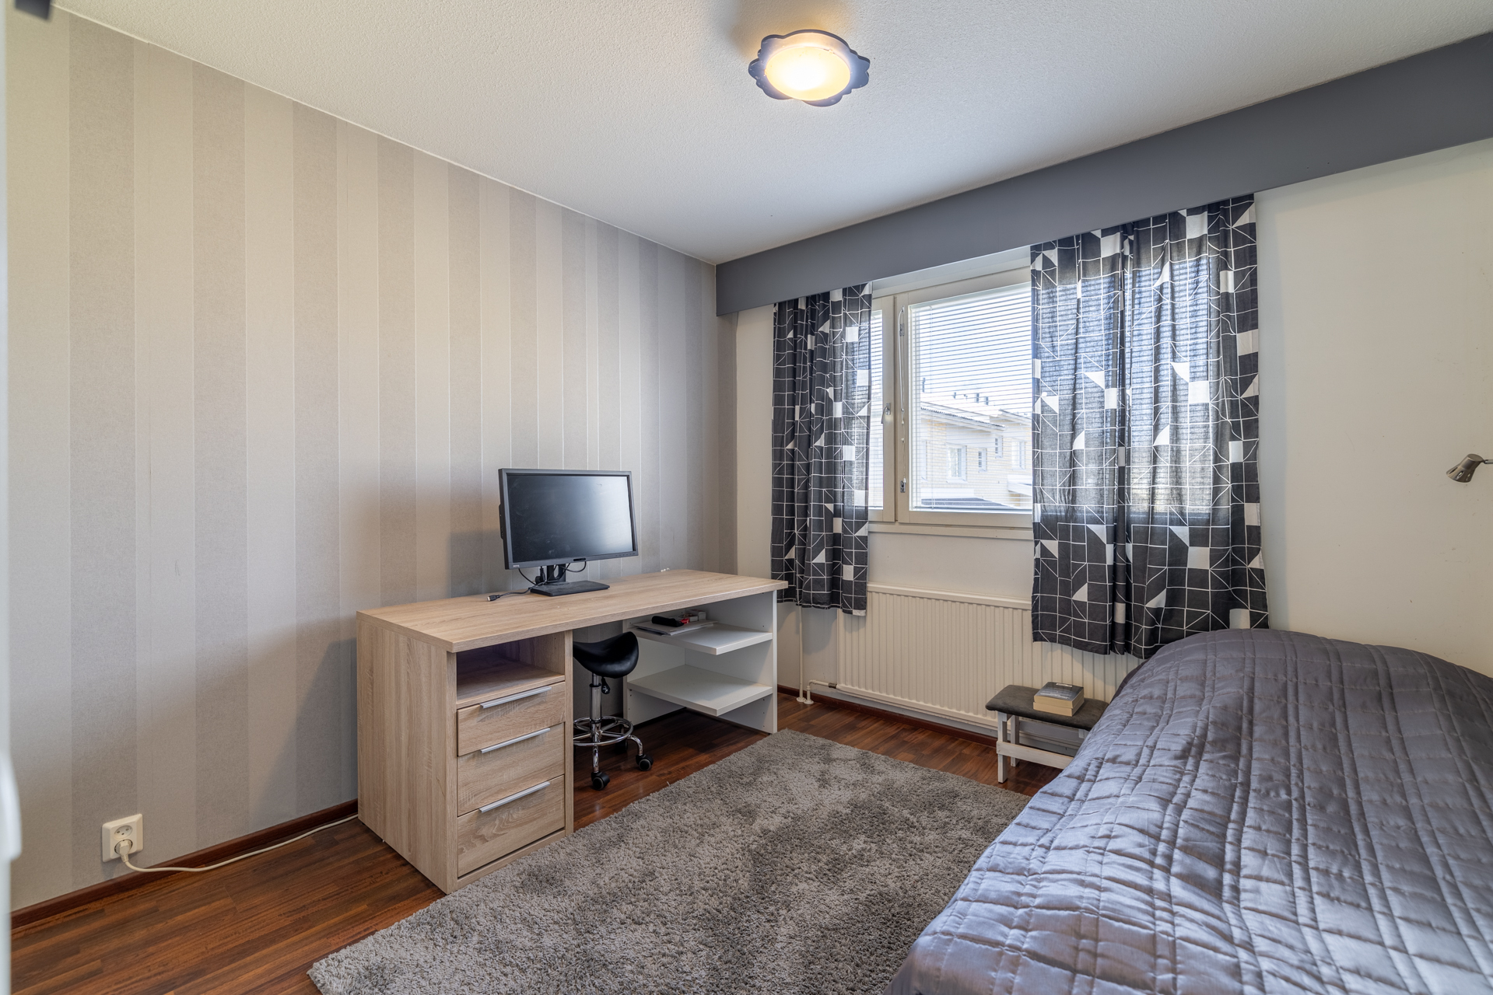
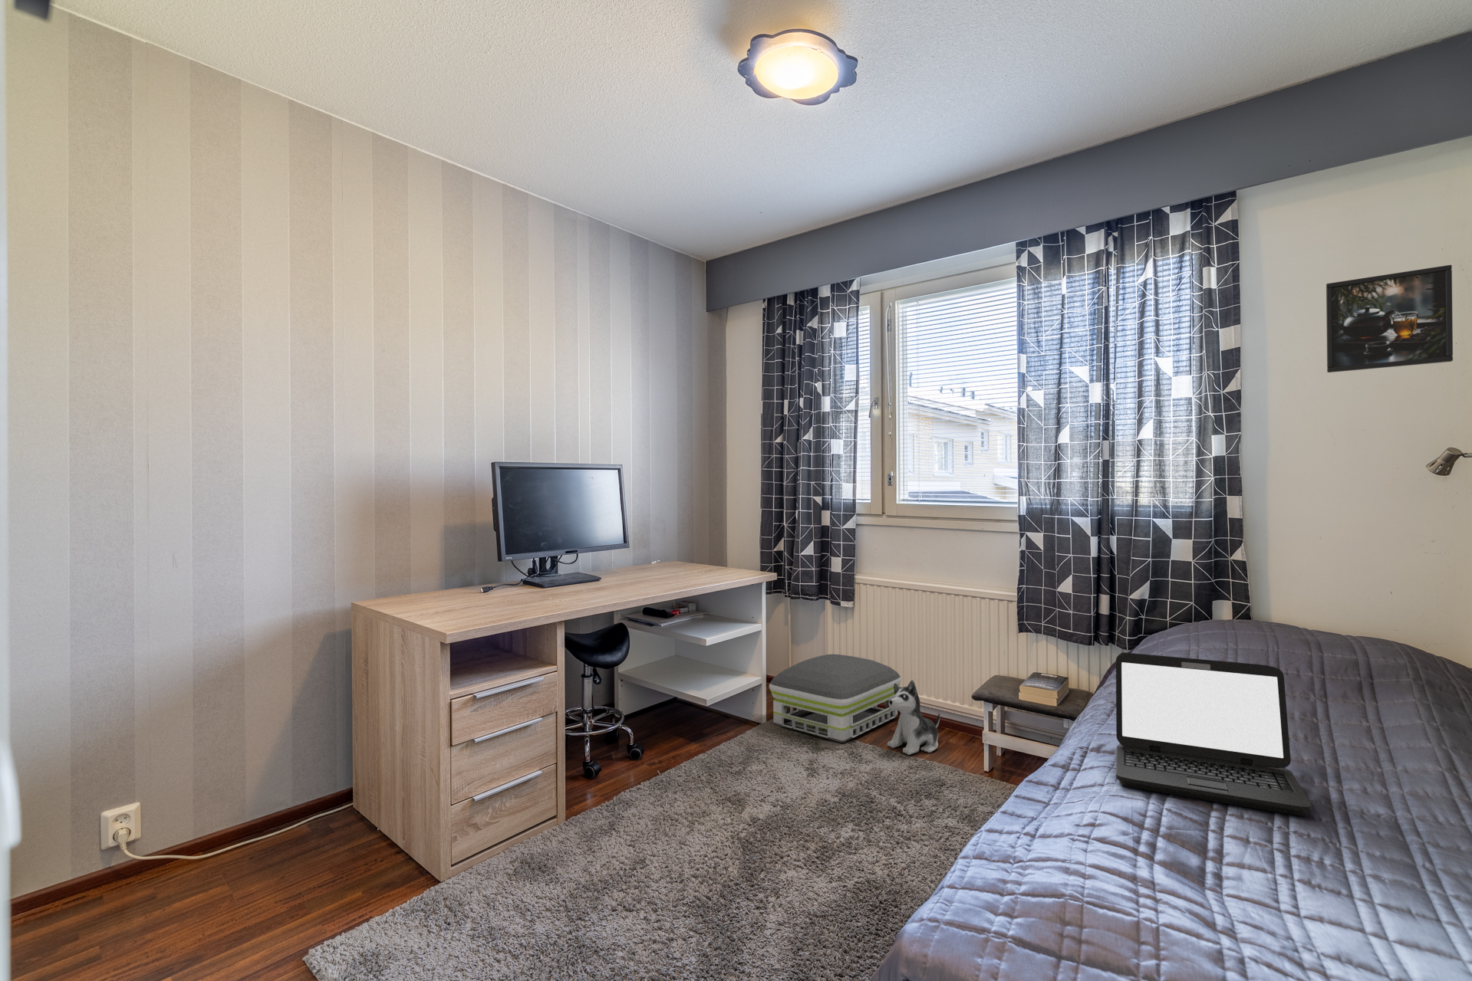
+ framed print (1387, 321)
+ laptop (1201, 725)
+ air purifier (836, 689)
+ plush toy (917, 712)
